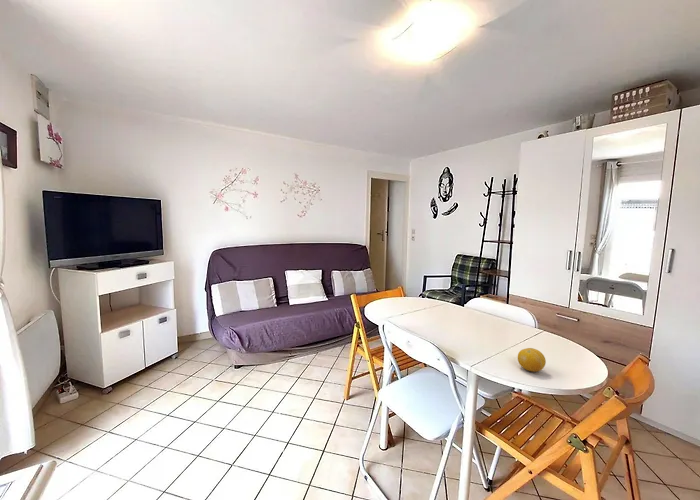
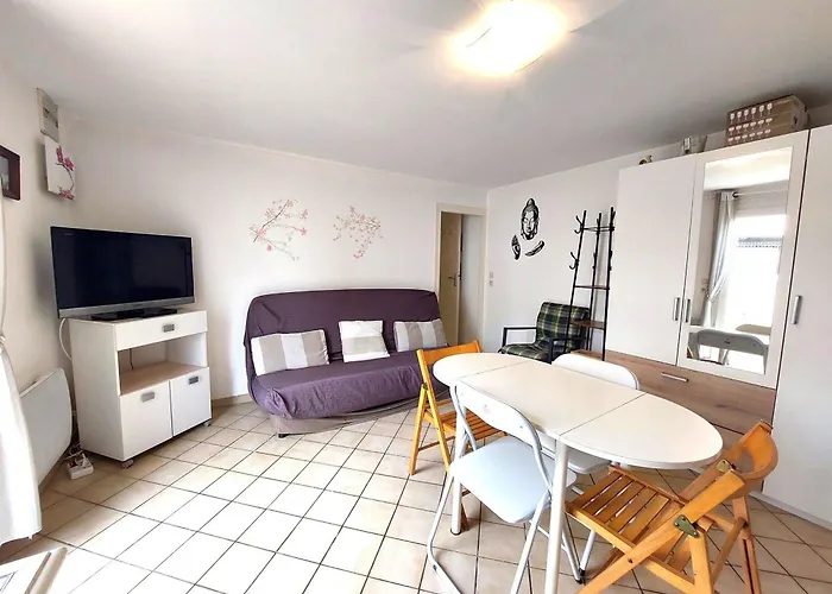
- fruit (531, 359)
